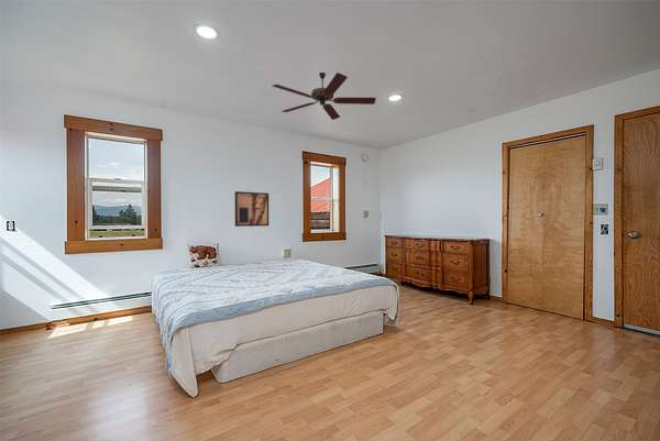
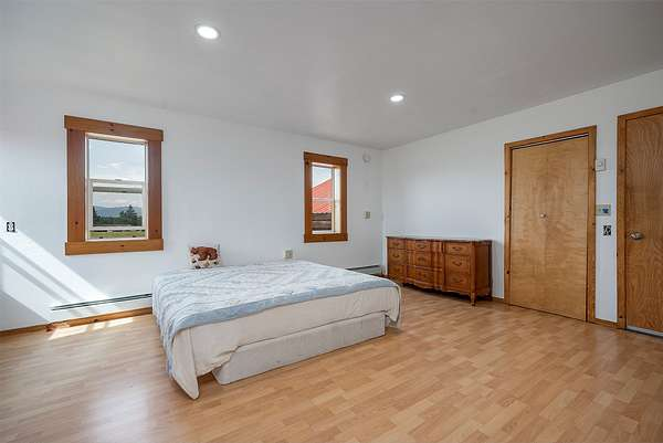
- wall art (252, 209)
- ceiling fan (326, 89)
